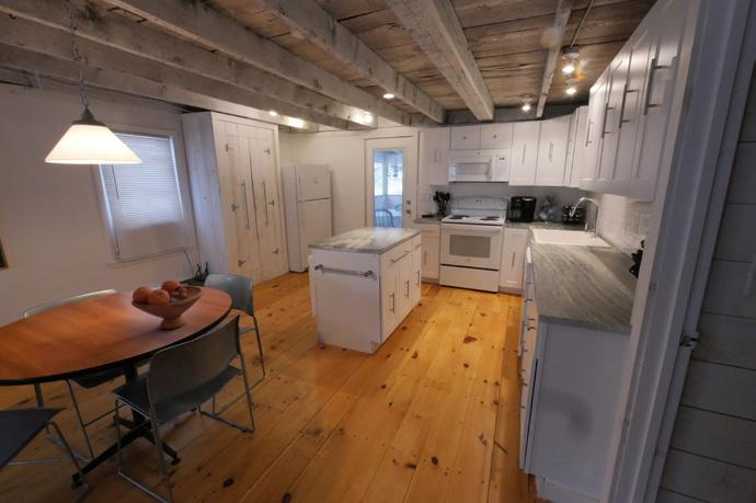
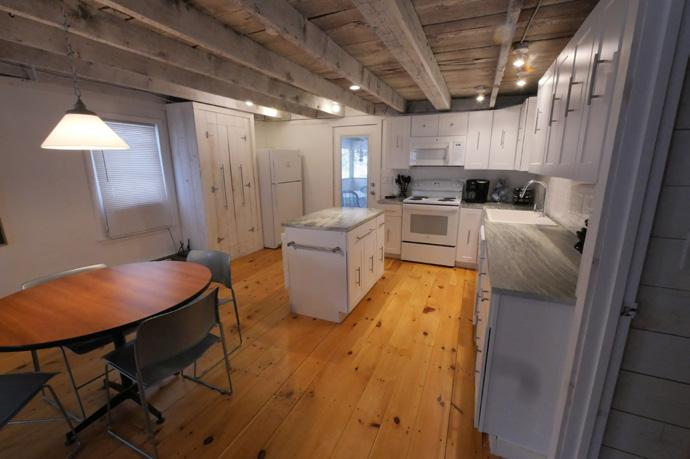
- fruit bowl (170, 304)
